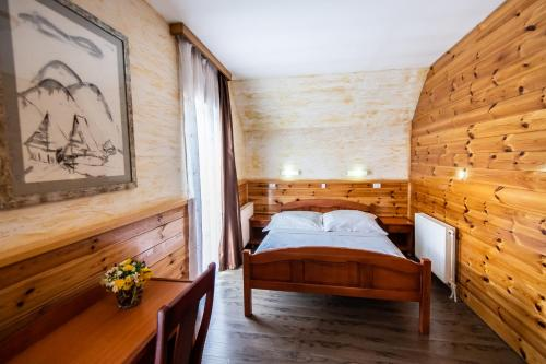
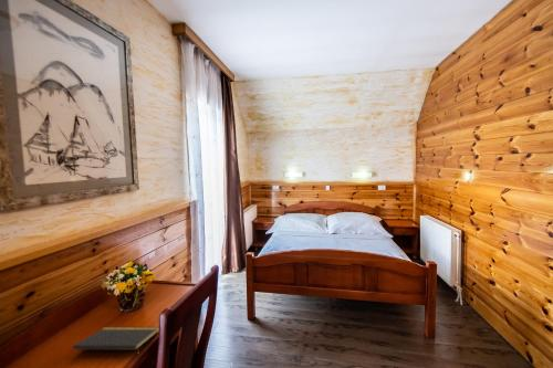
+ notepad (119, 337)
